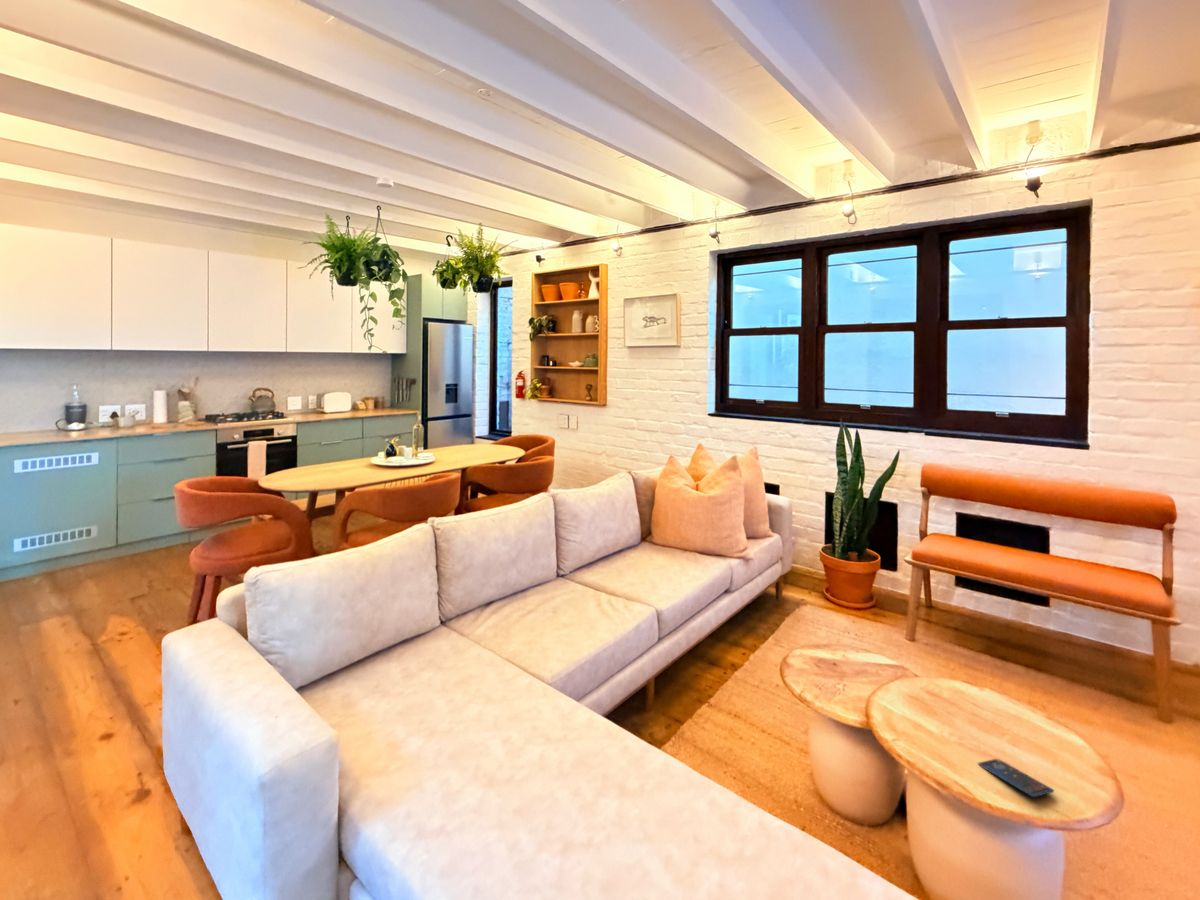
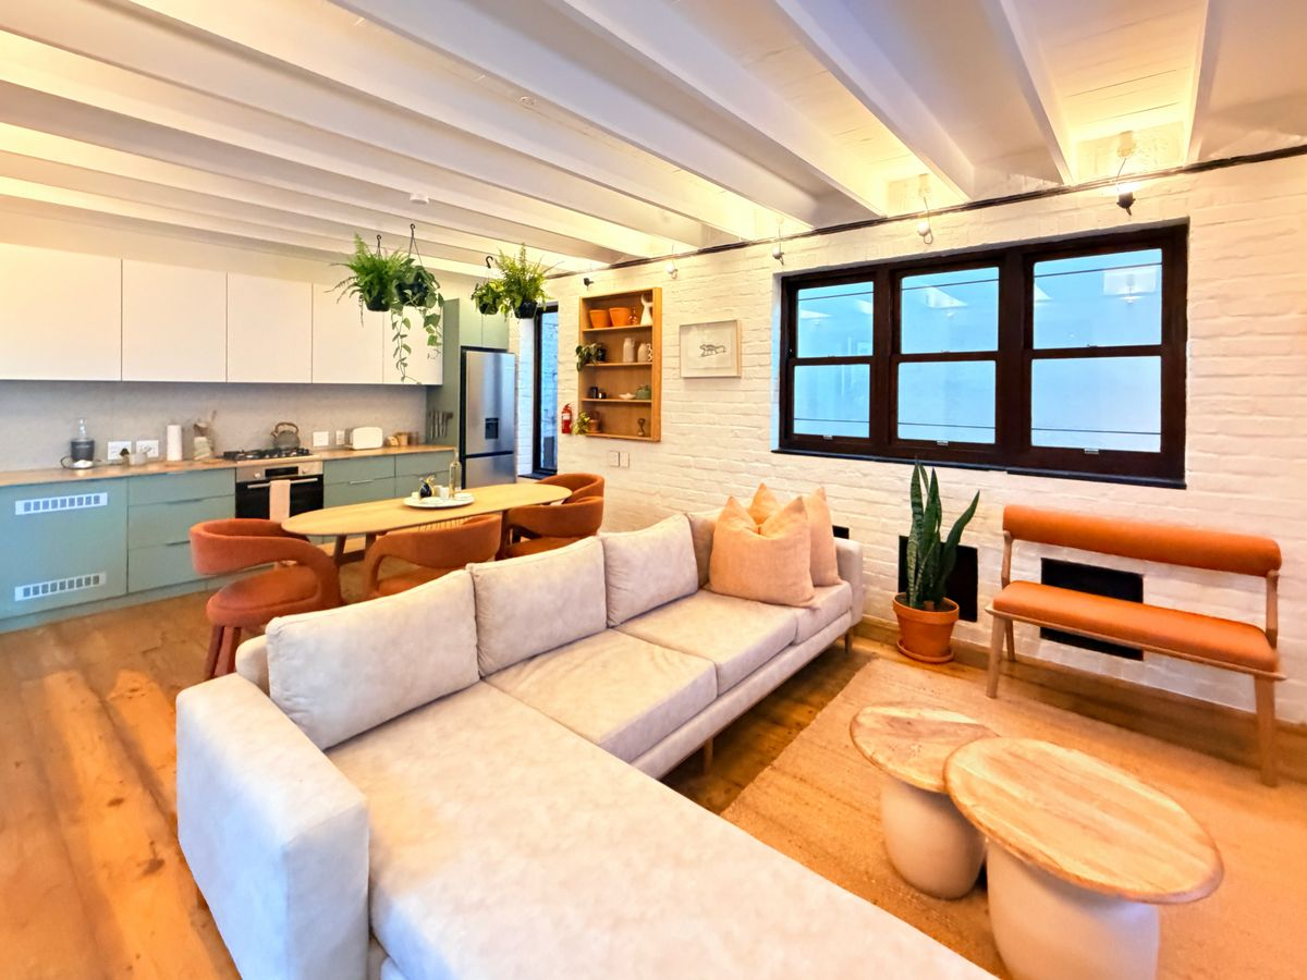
- smartphone (1014, 777)
